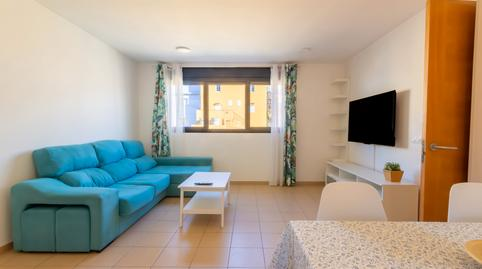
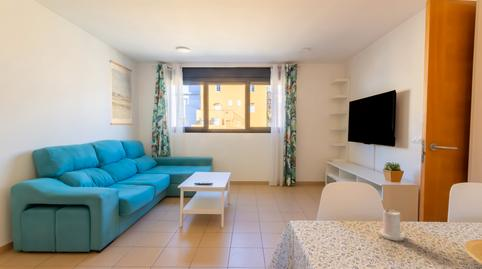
+ wall art (121, 95)
+ candle (391, 222)
